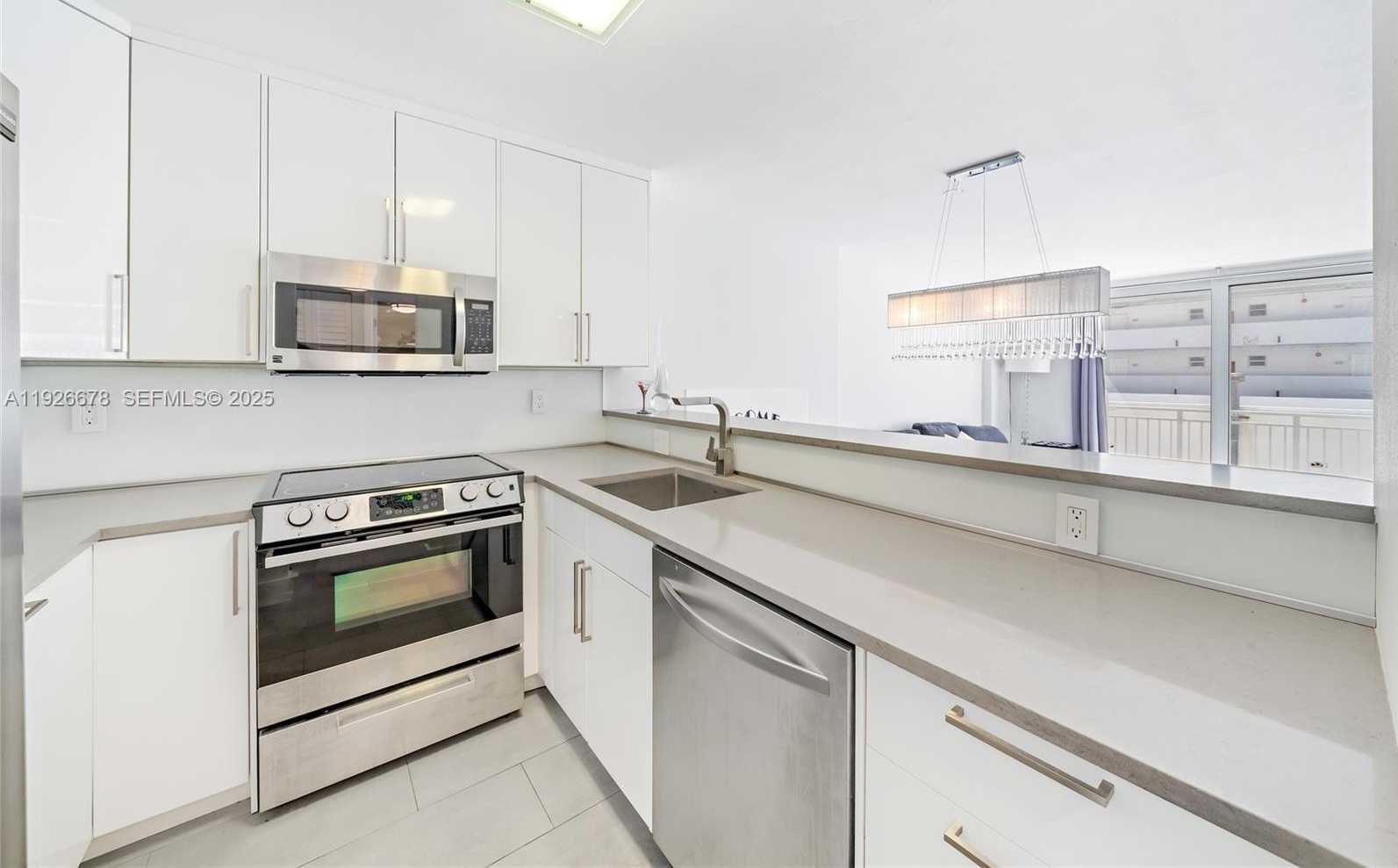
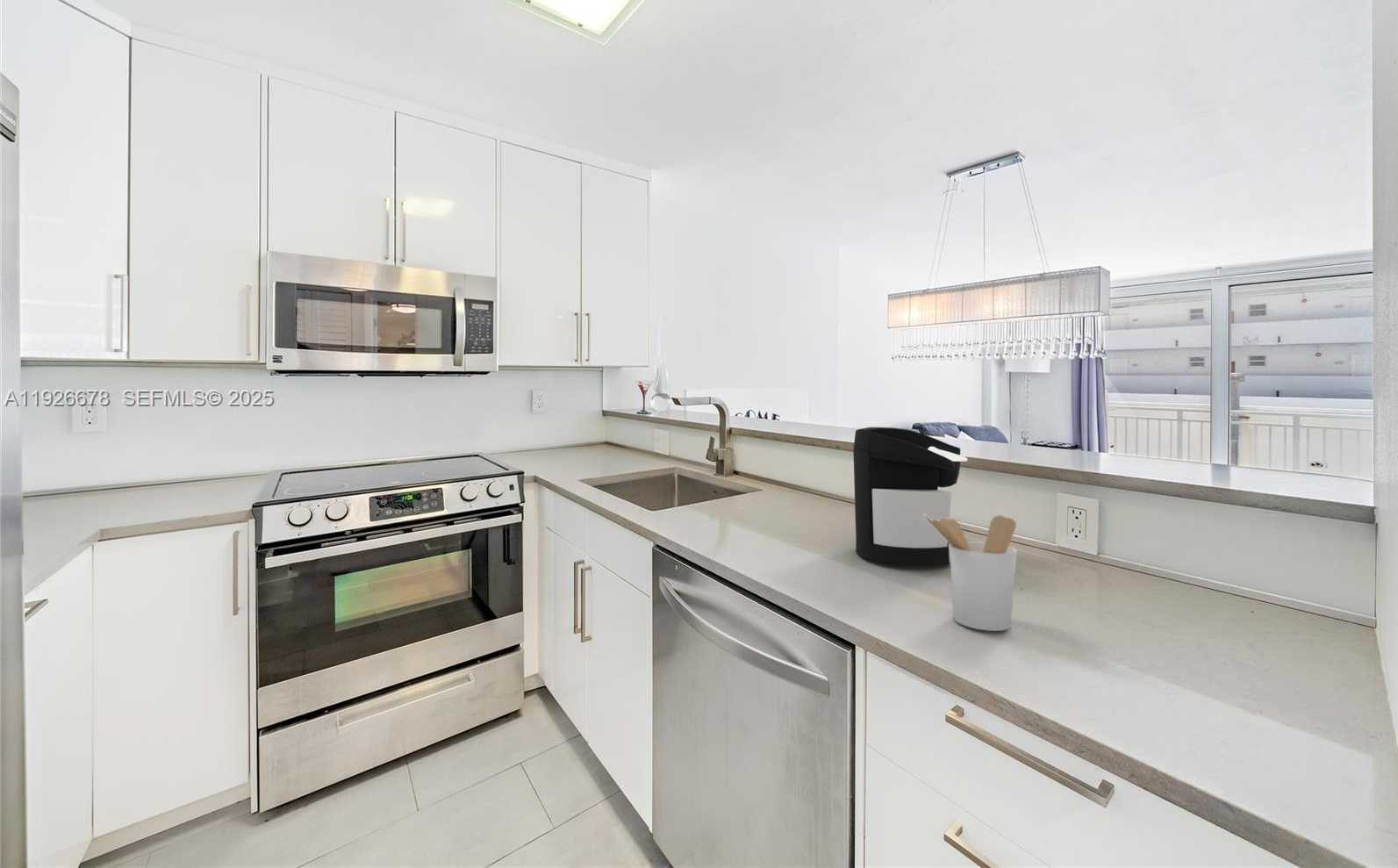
+ coffee maker (911, 491)
+ utensil holder (966, 566)
